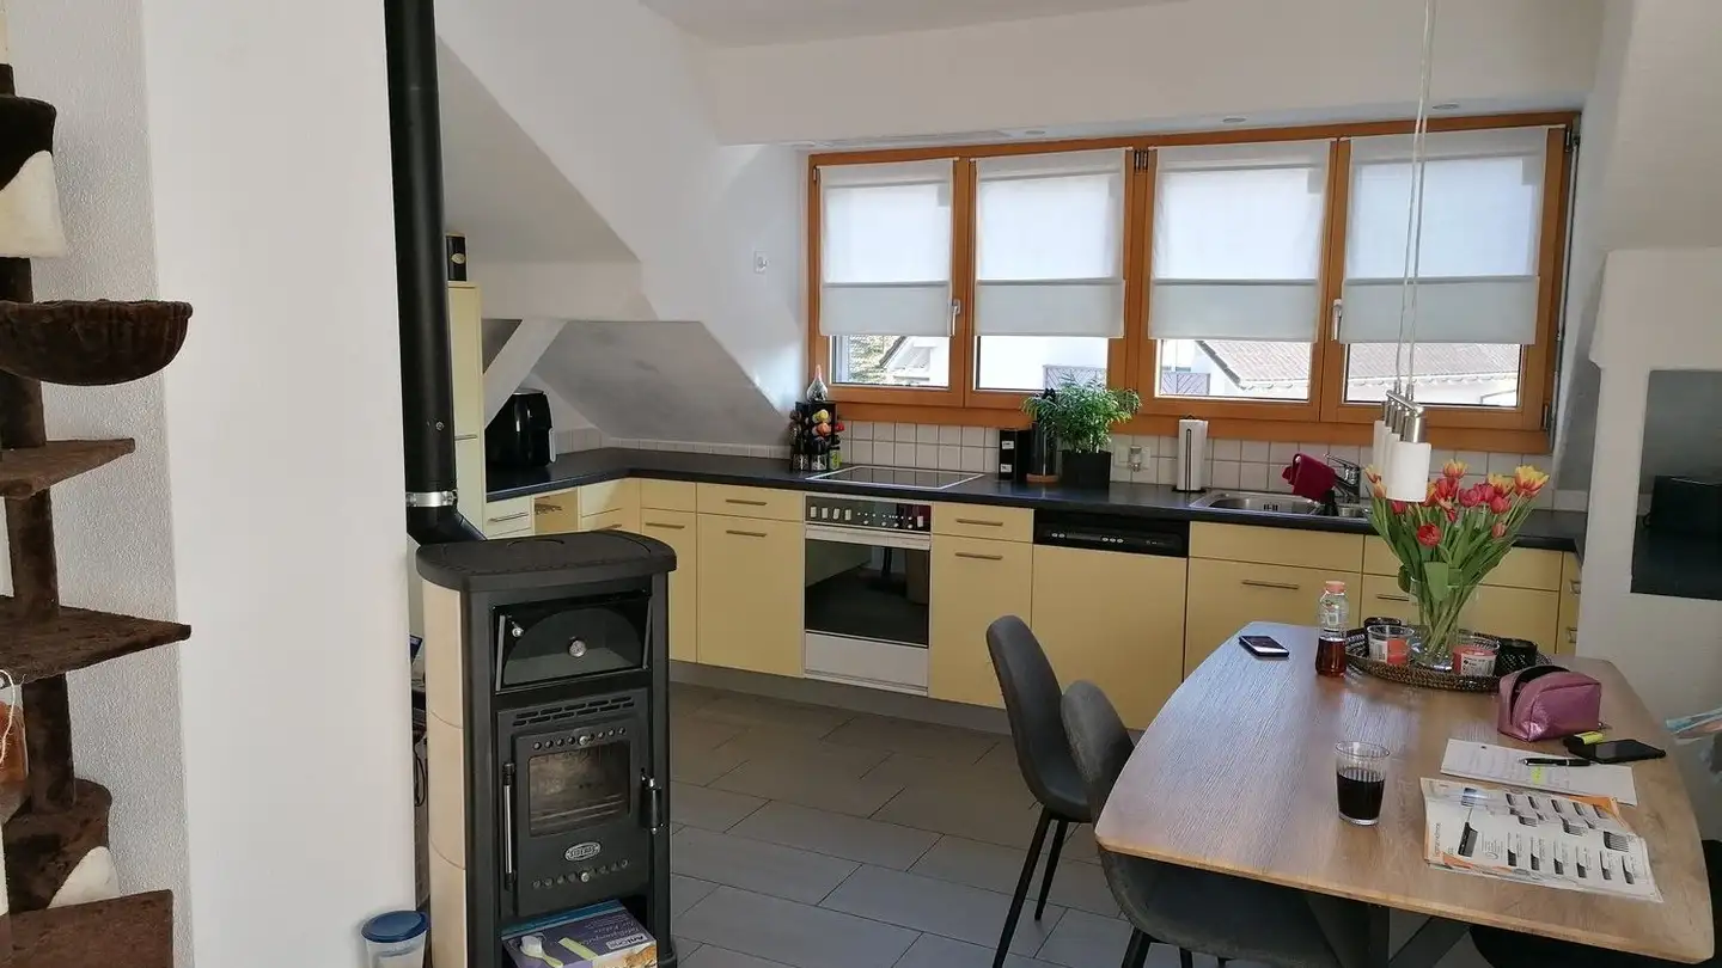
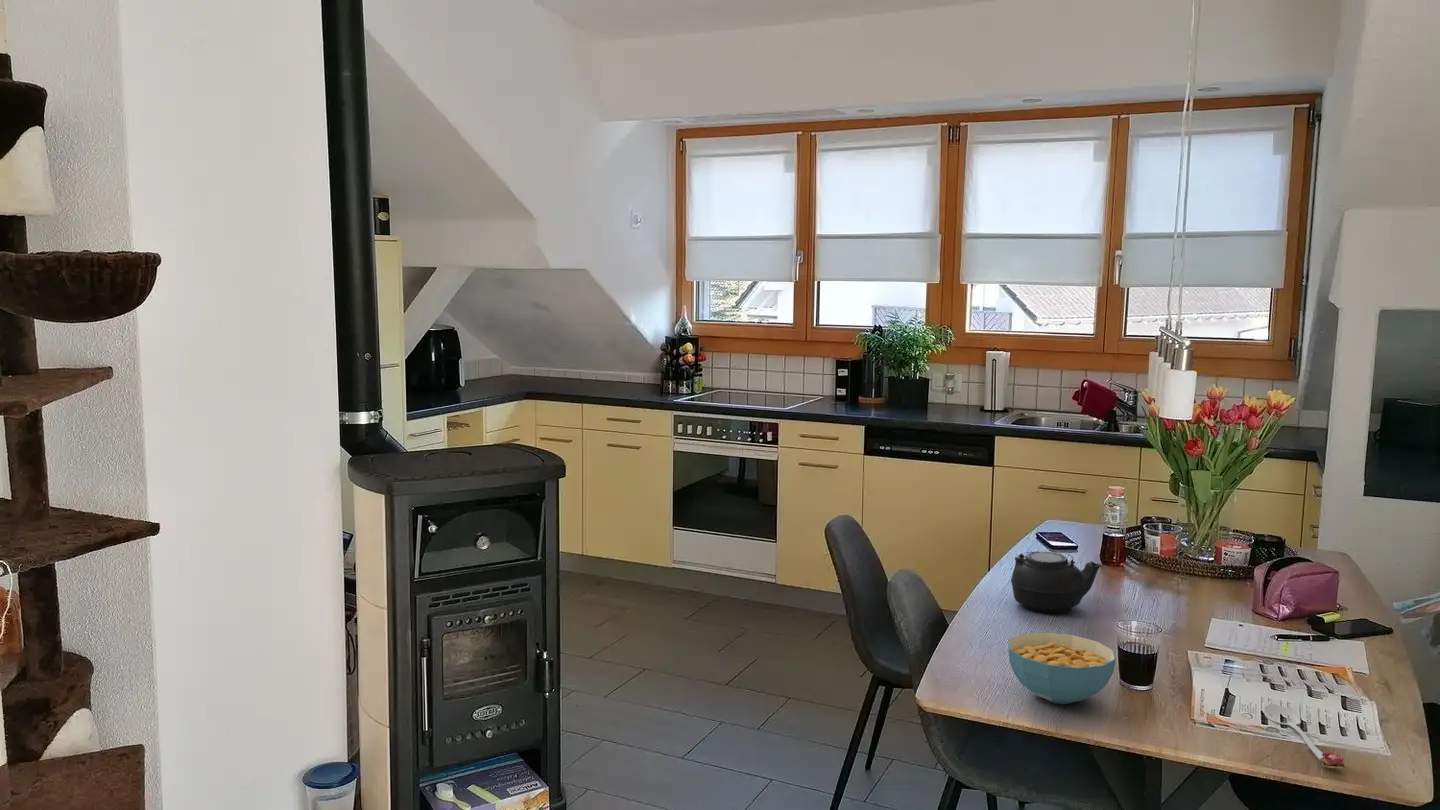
+ teapot (1054, 583)
+ cereal bowl (1059, 673)
+ spoon (1303, 733)
